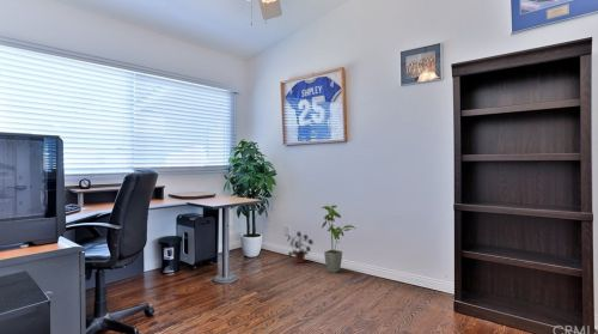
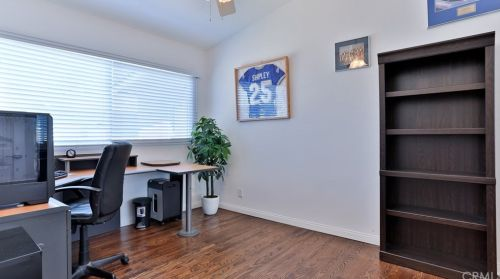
- potted plant (300, 245)
- house plant (335, 238)
